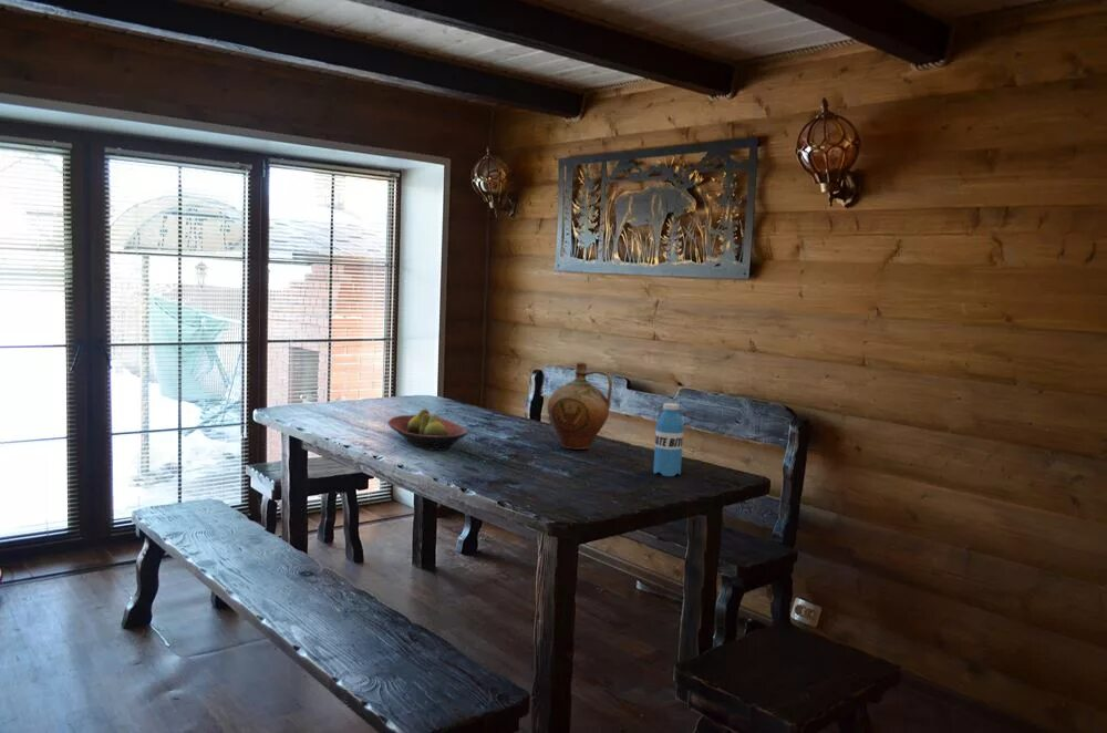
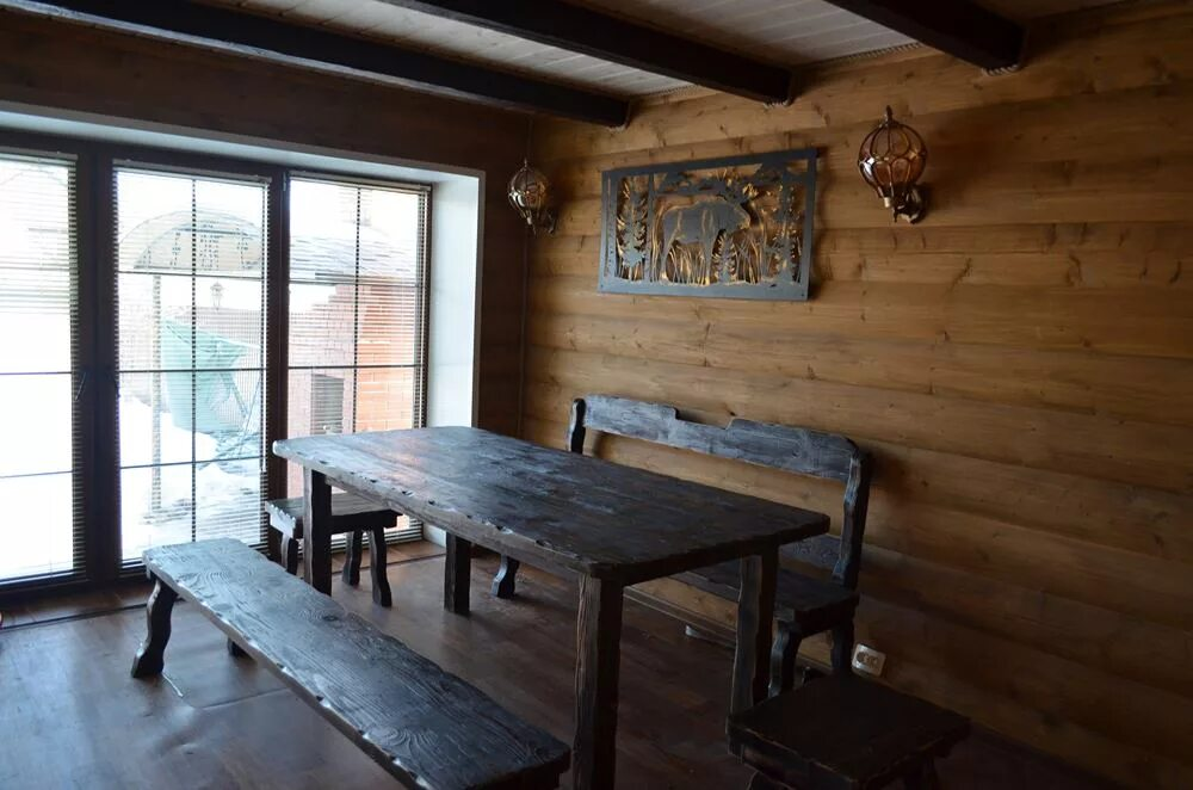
- water bottle (669, 438)
- fruit bowl (426, 426)
- ceramic jug (578, 405)
